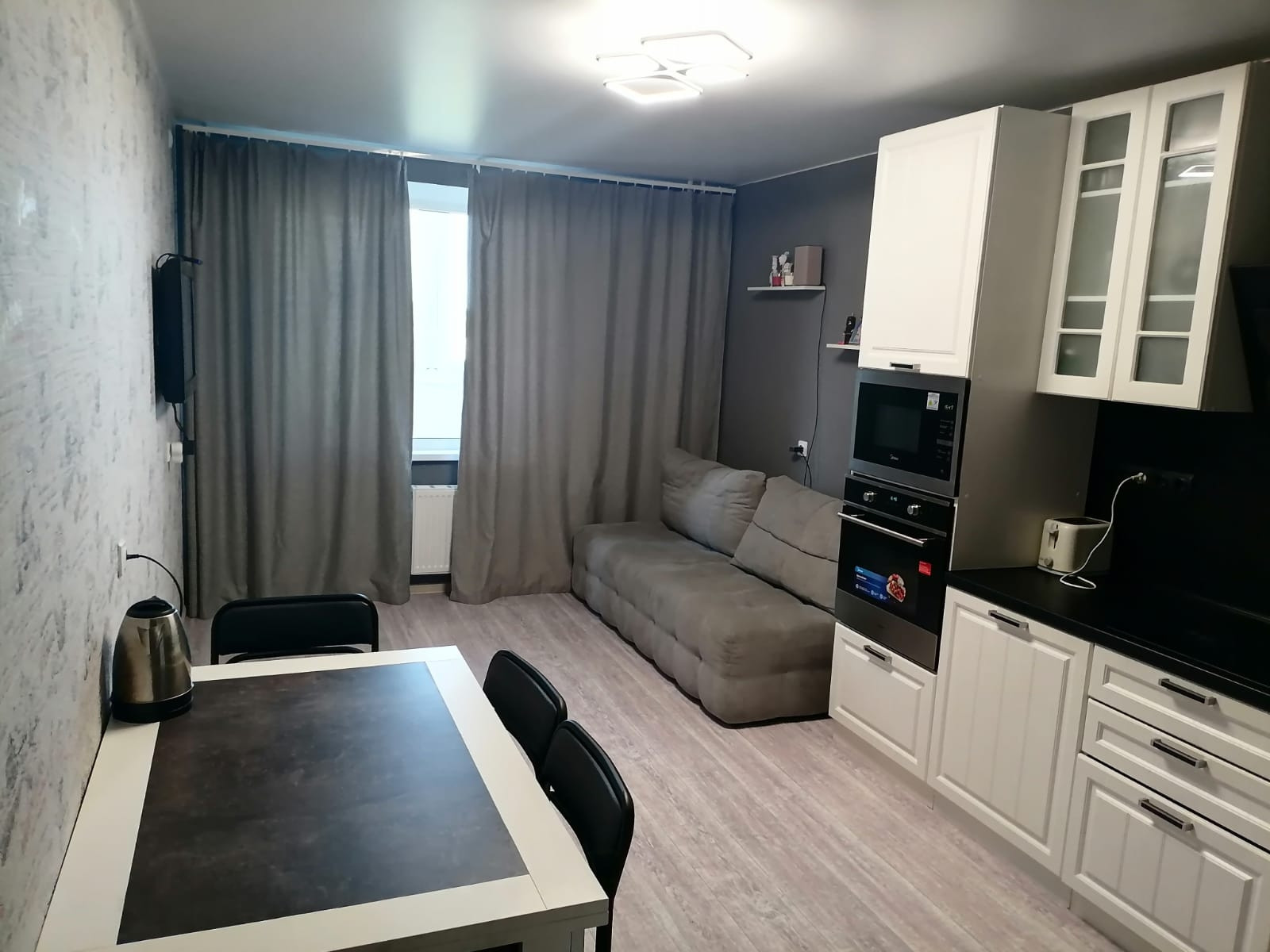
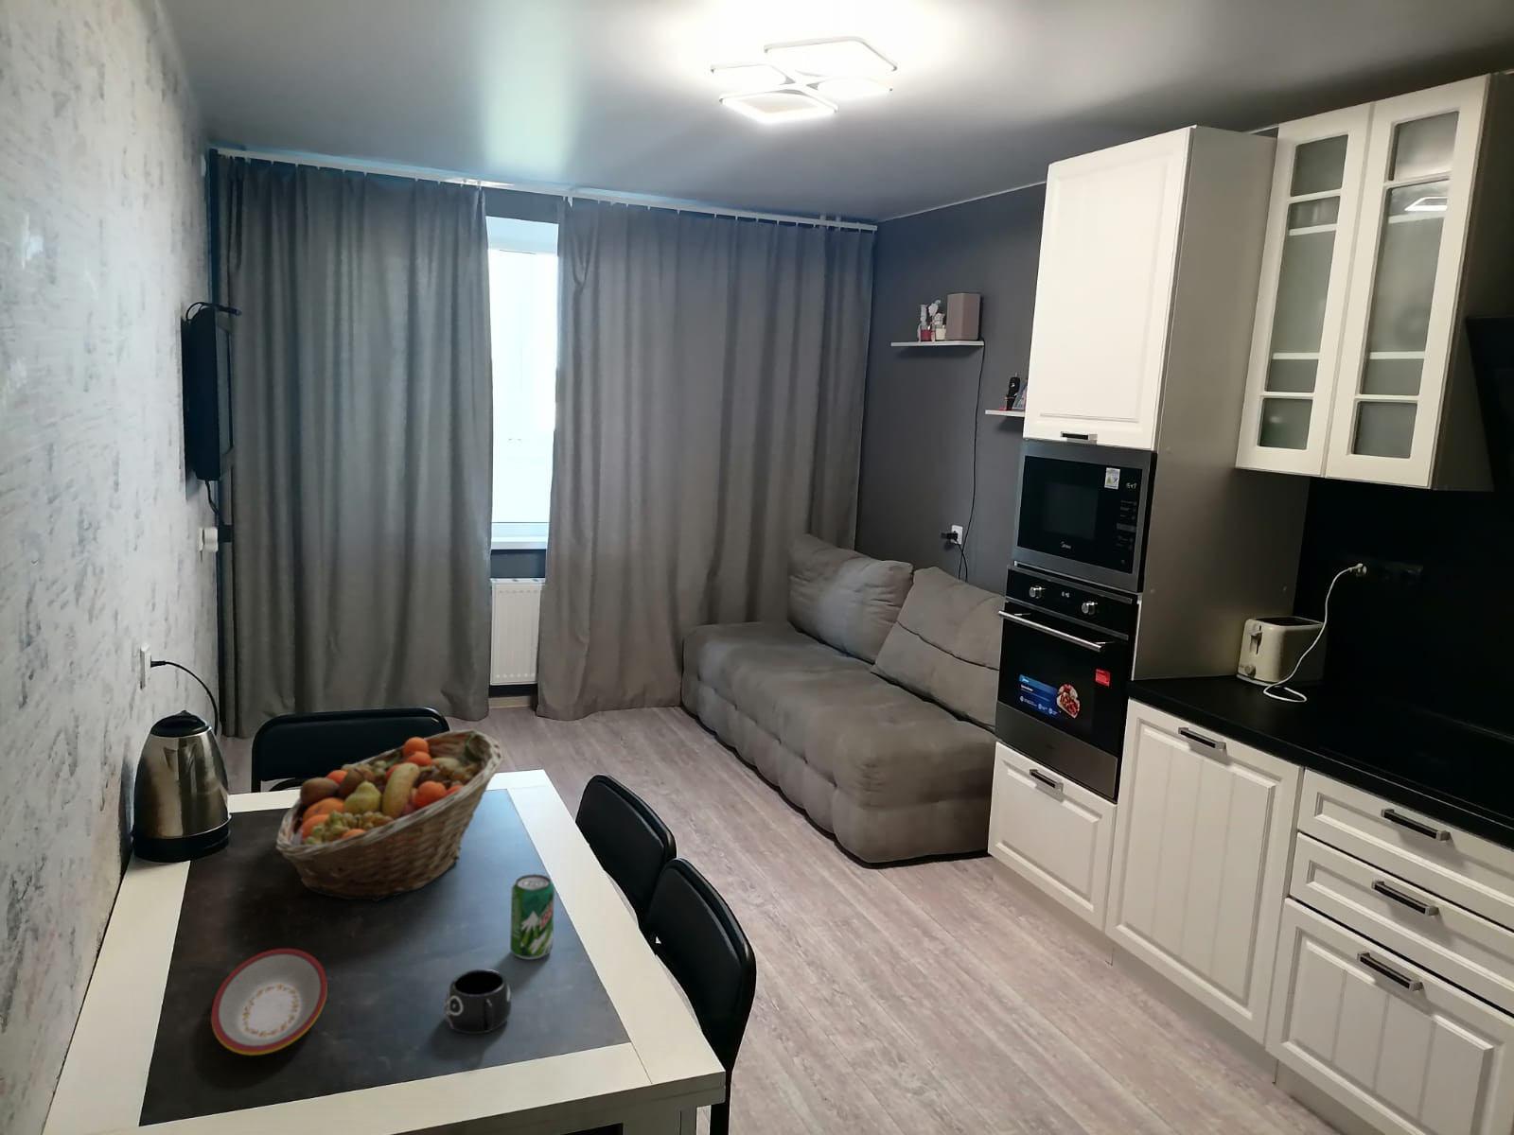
+ beverage can (532, 917)
+ fruit basket (392, 806)
+ plate (271, 1004)
+ mug (479, 1005)
